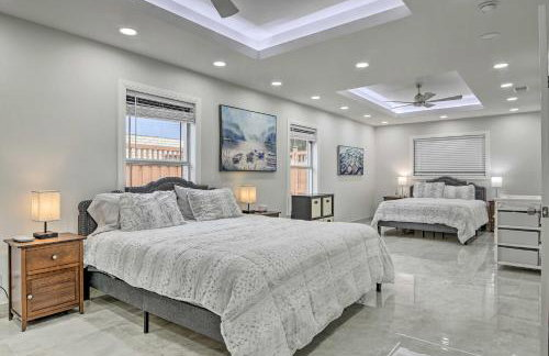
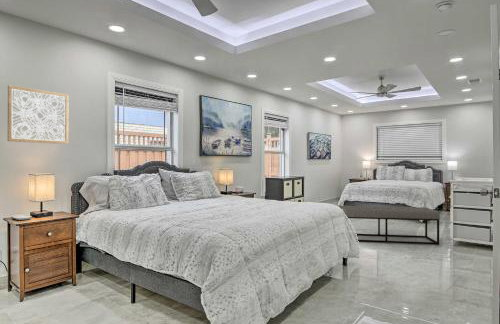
+ wall art (38, 117)
+ bench (385, 223)
